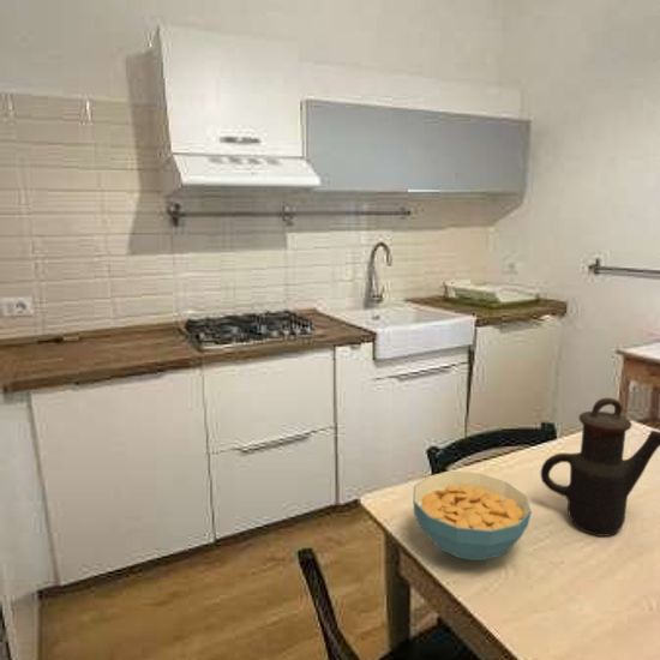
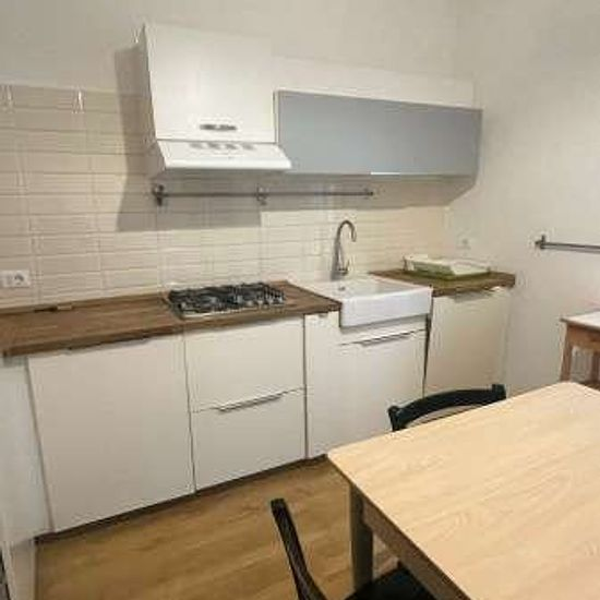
- cereal bowl (468, 523)
- teapot (600, 462)
